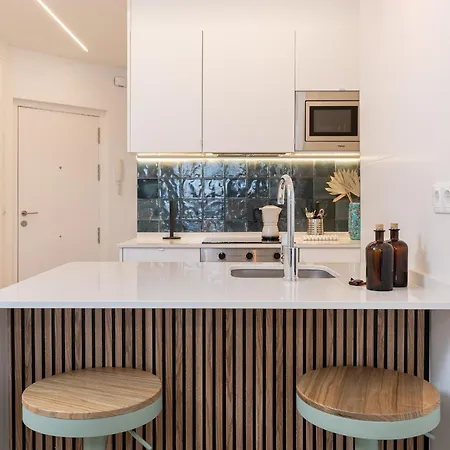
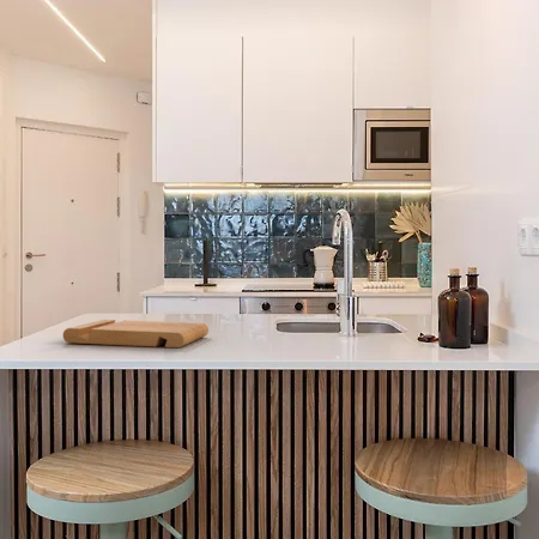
+ cutting board (138, 332)
